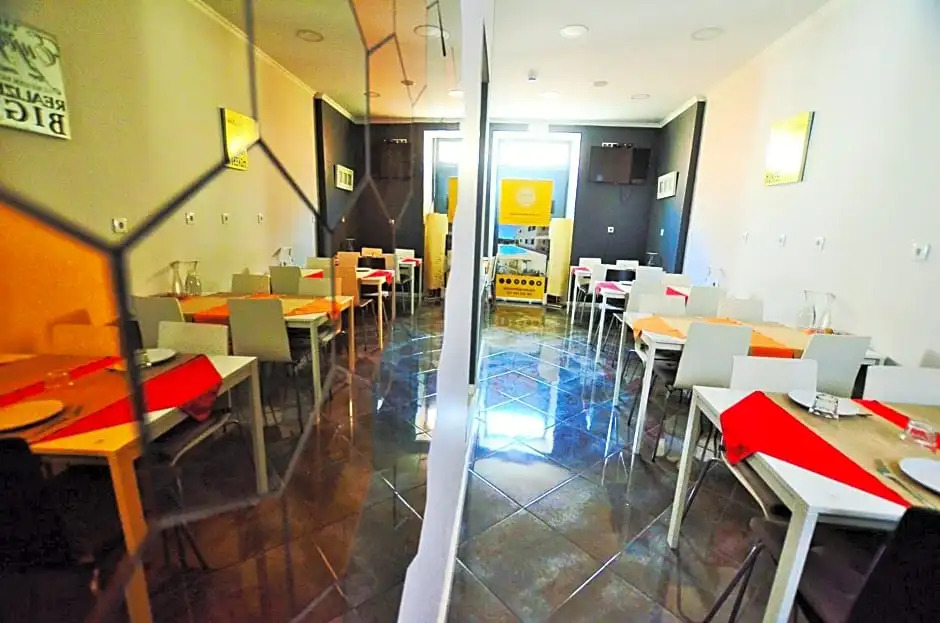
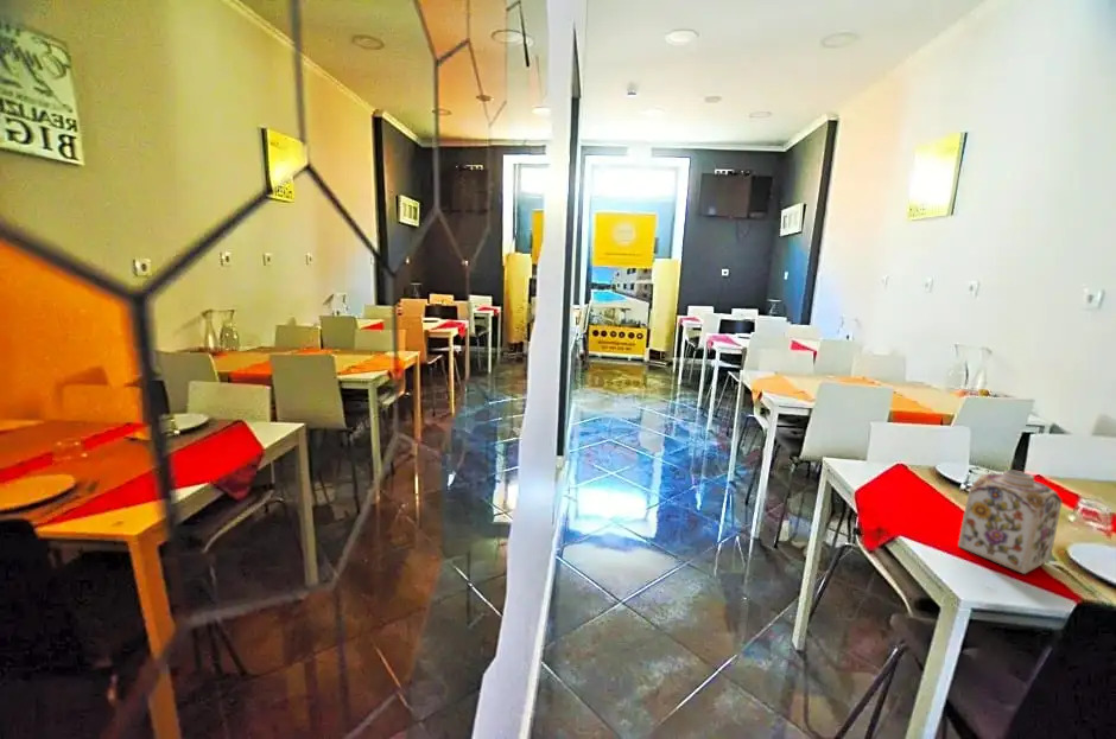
+ decorative jar (1010, 514)
